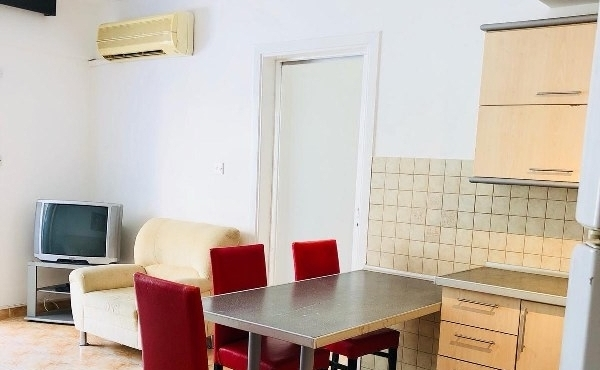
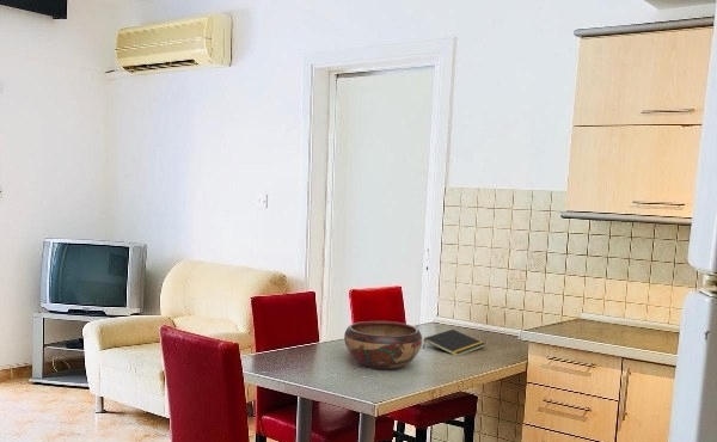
+ decorative bowl (382, 345)
+ notepad (454, 342)
